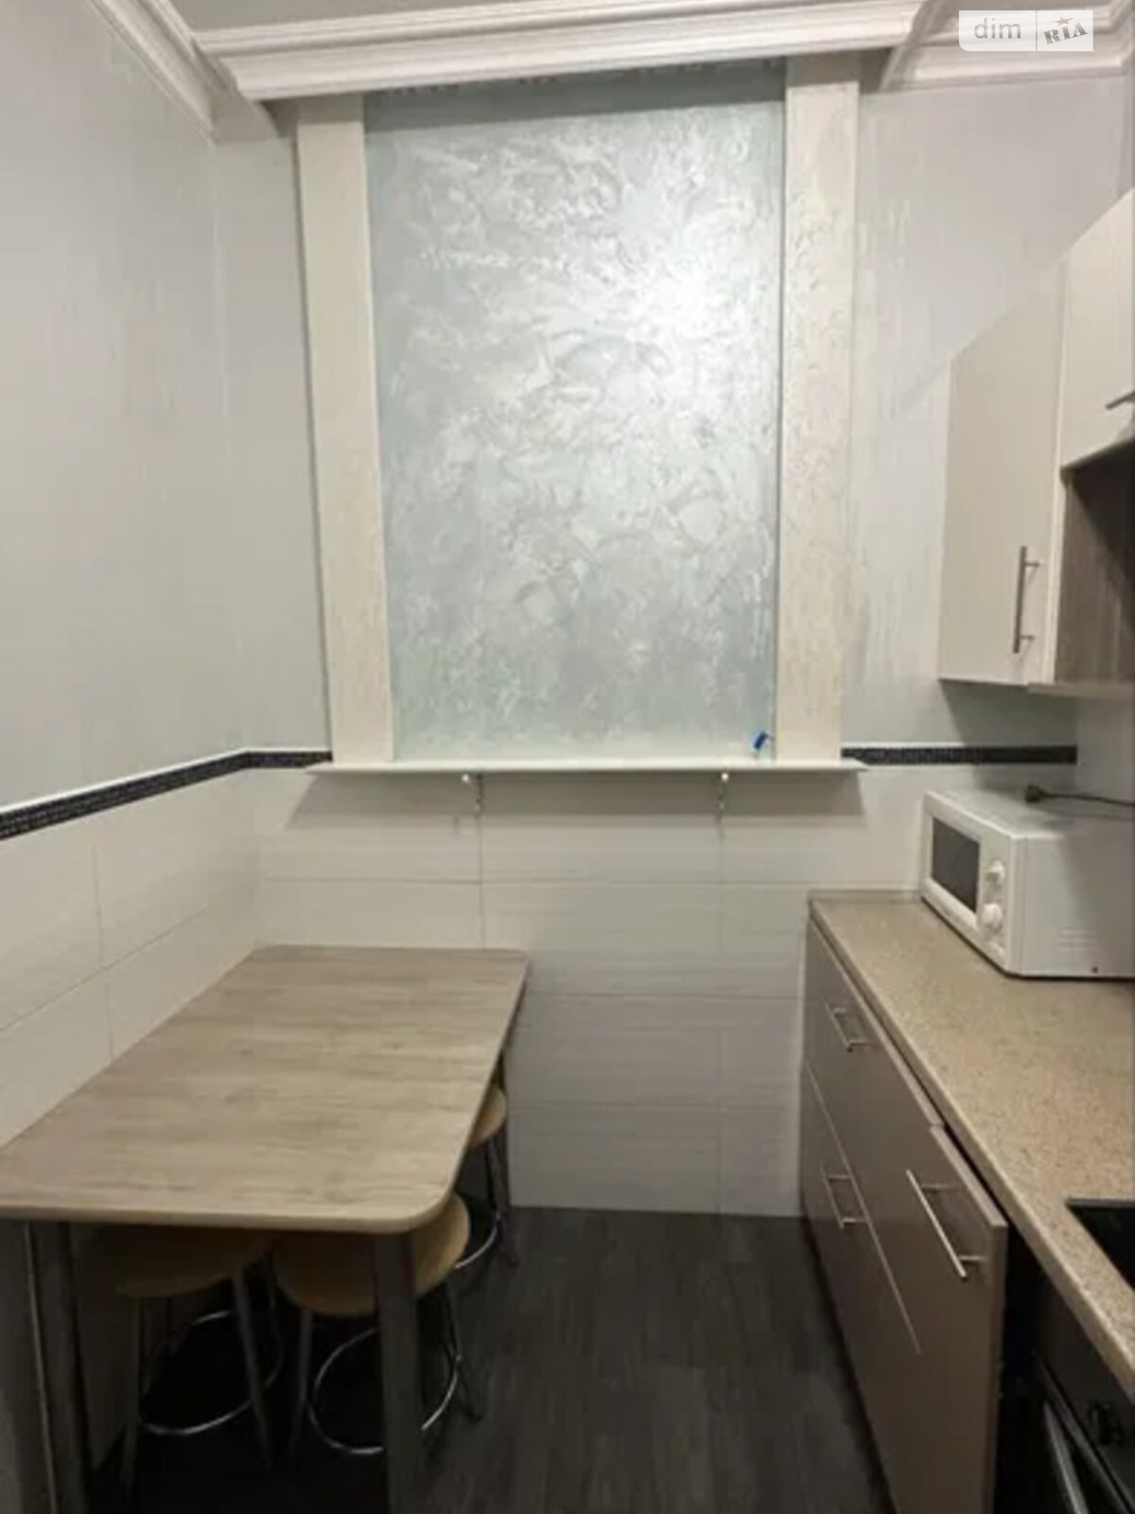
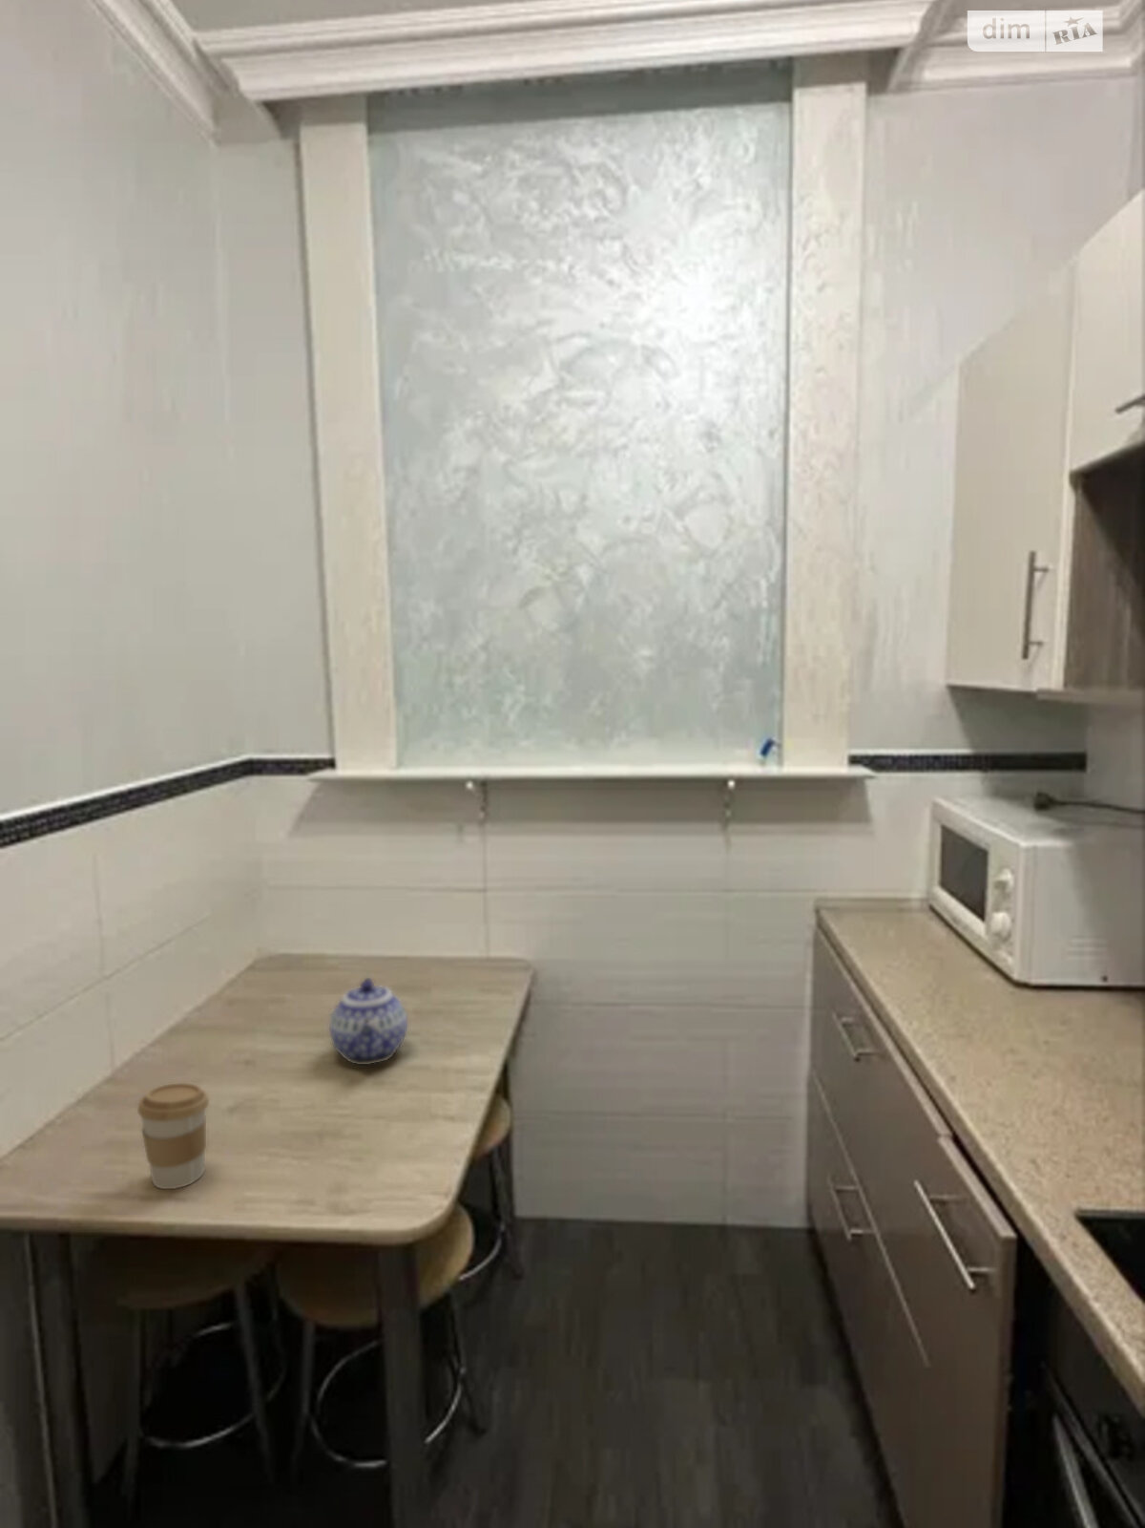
+ coffee cup (176, 1132)
+ teapot (367, 1017)
